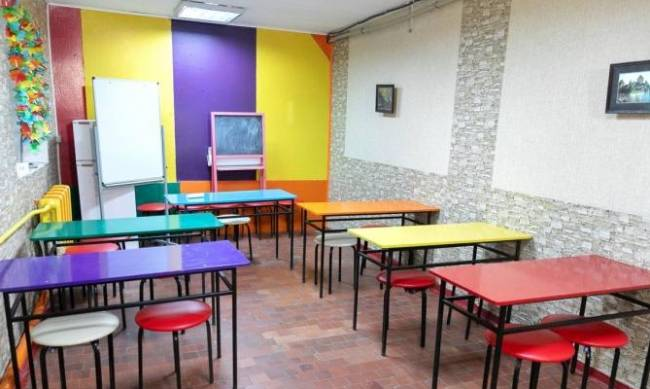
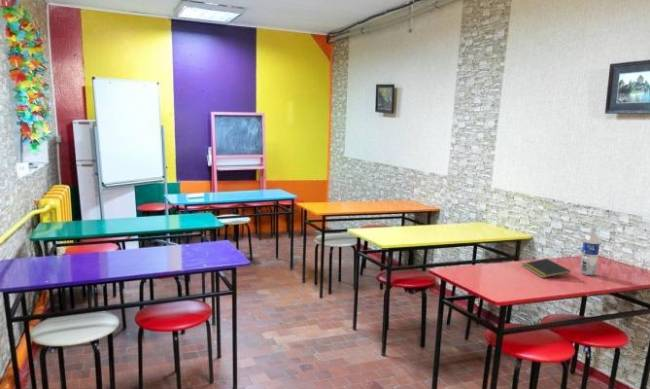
+ water bottle (590, 250)
+ notepad (544, 267)
